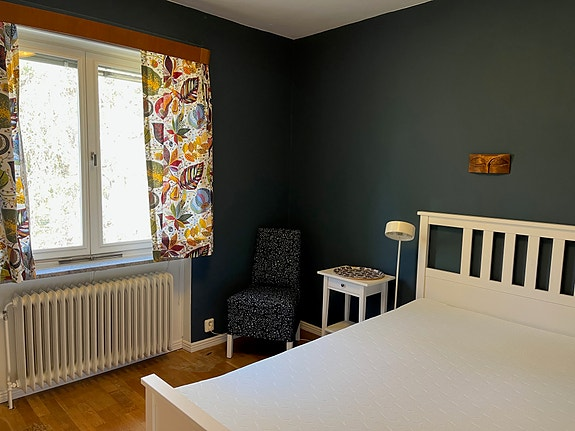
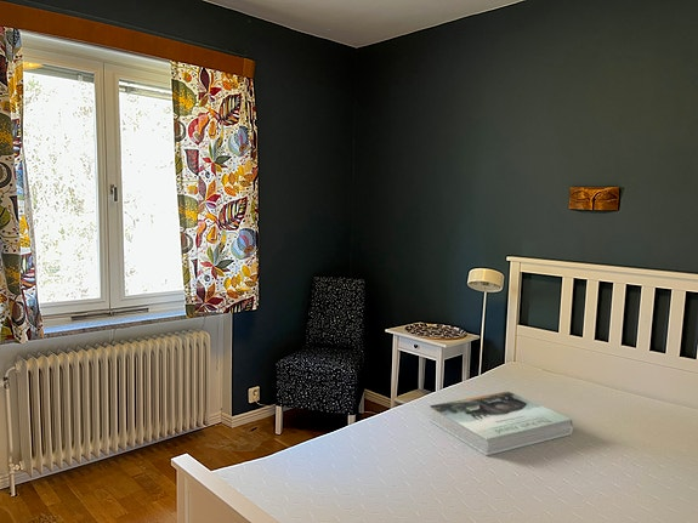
+ book (499, 419)
